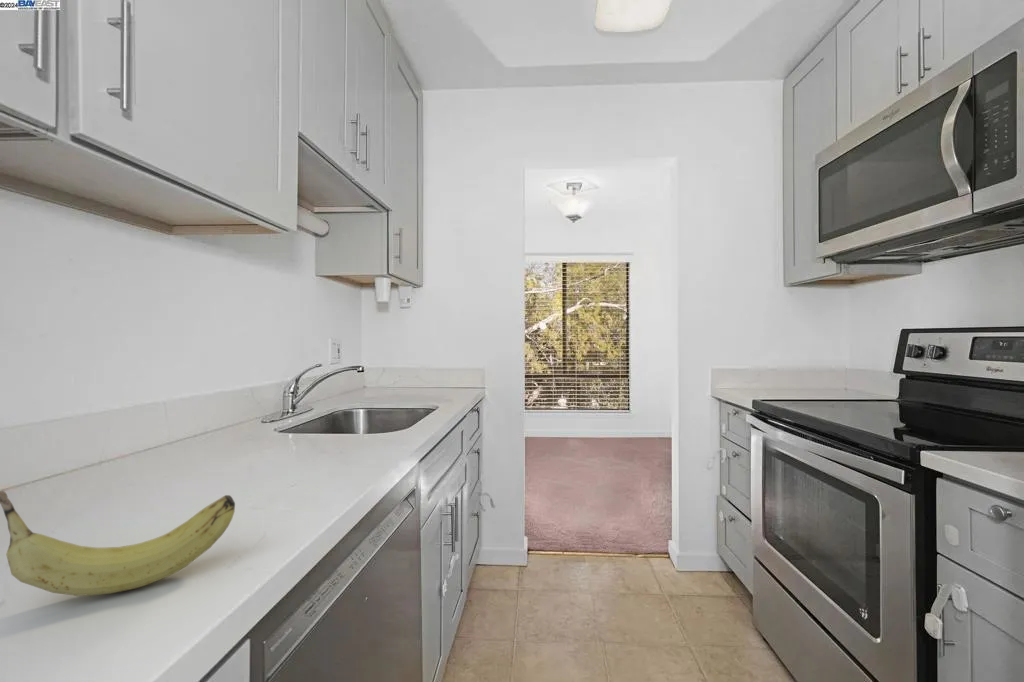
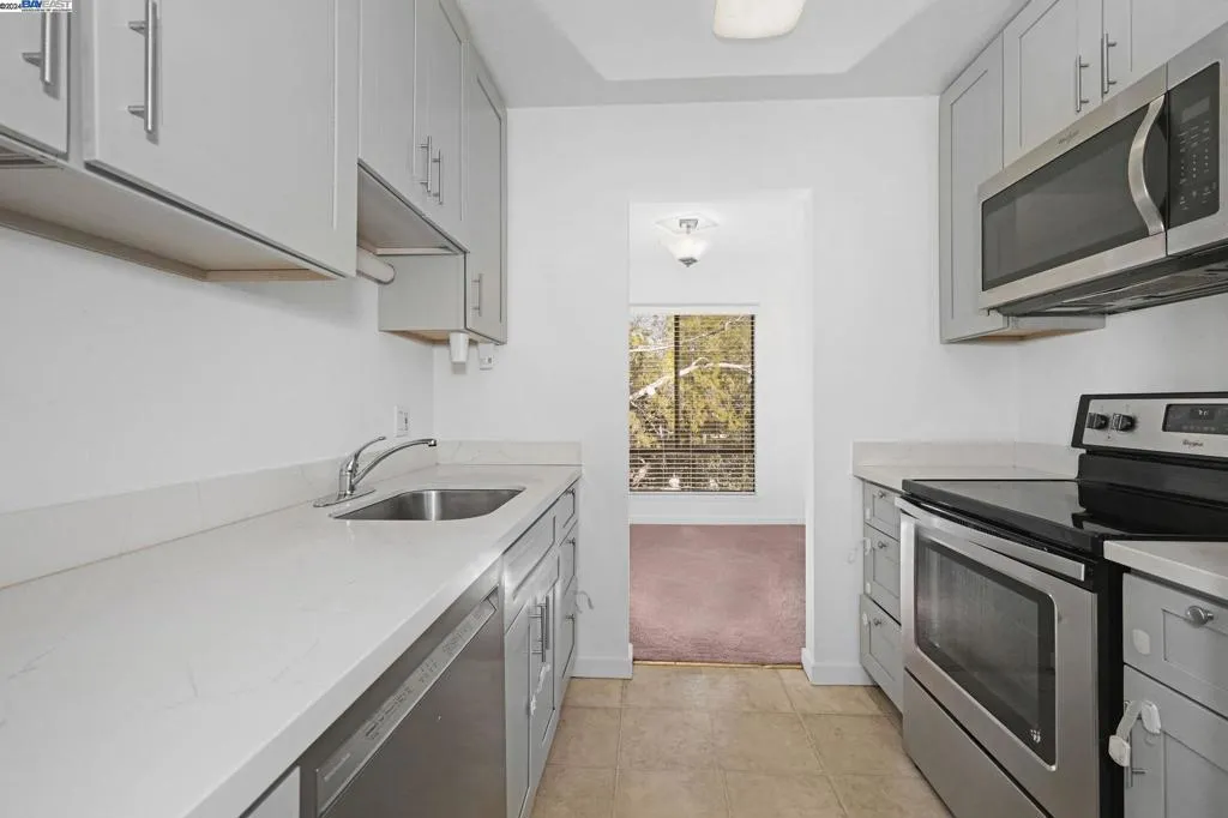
- fruit (128, 545)
